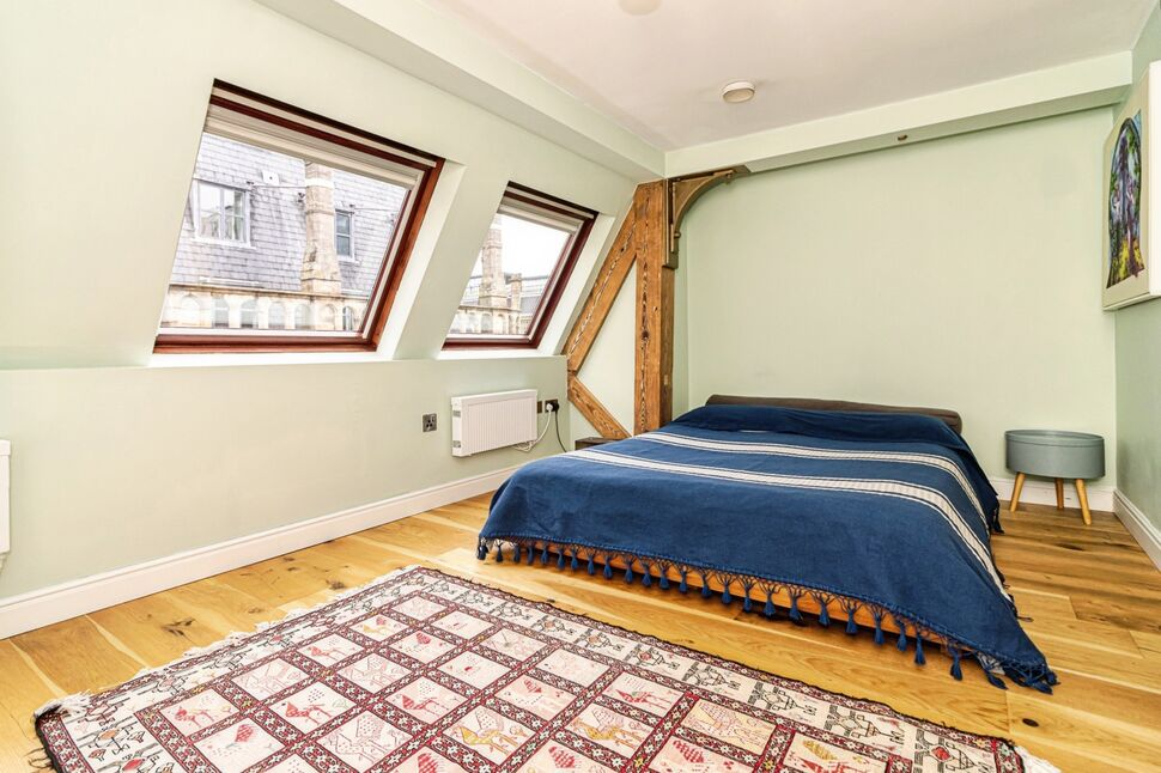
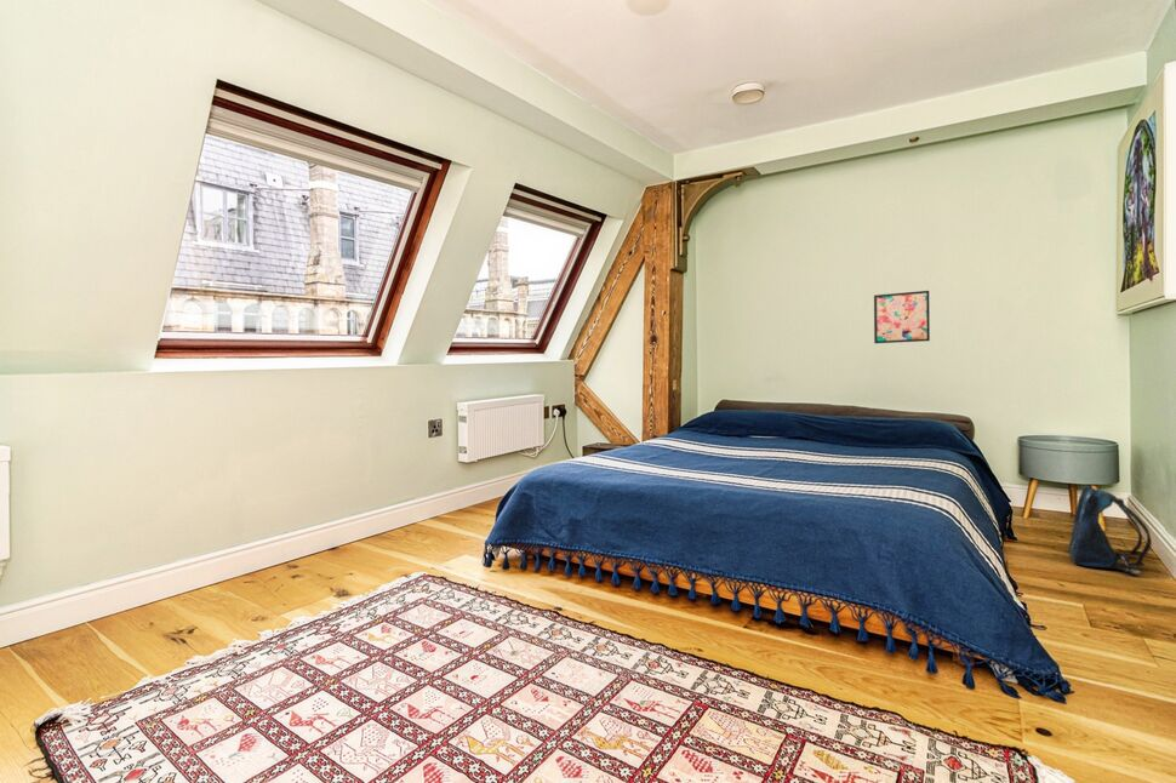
+ backpack (1101, 527)
+ wall art (901, 318)
